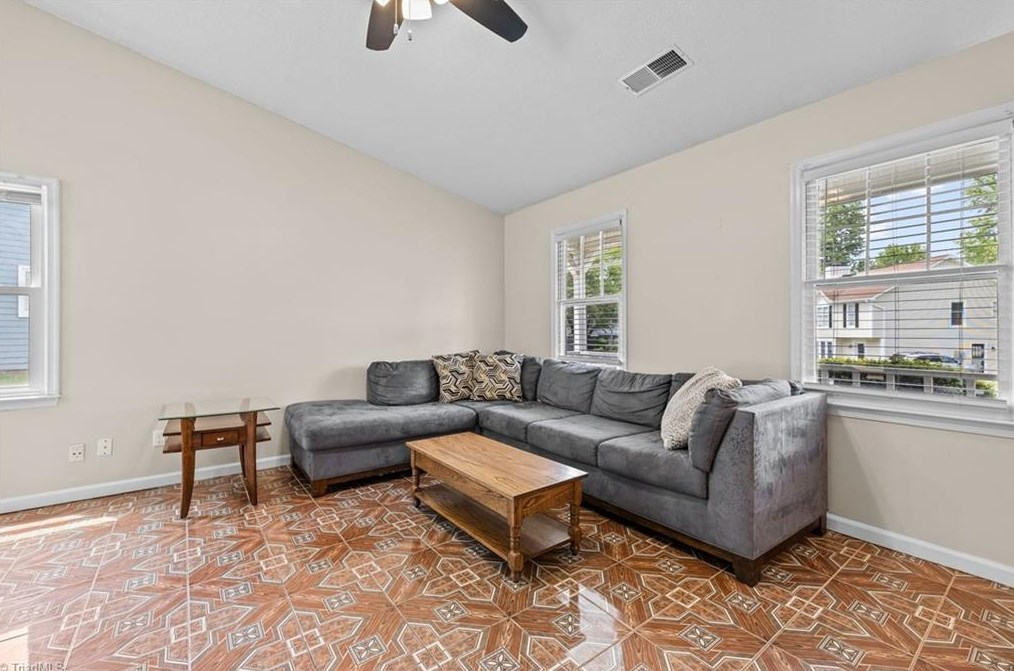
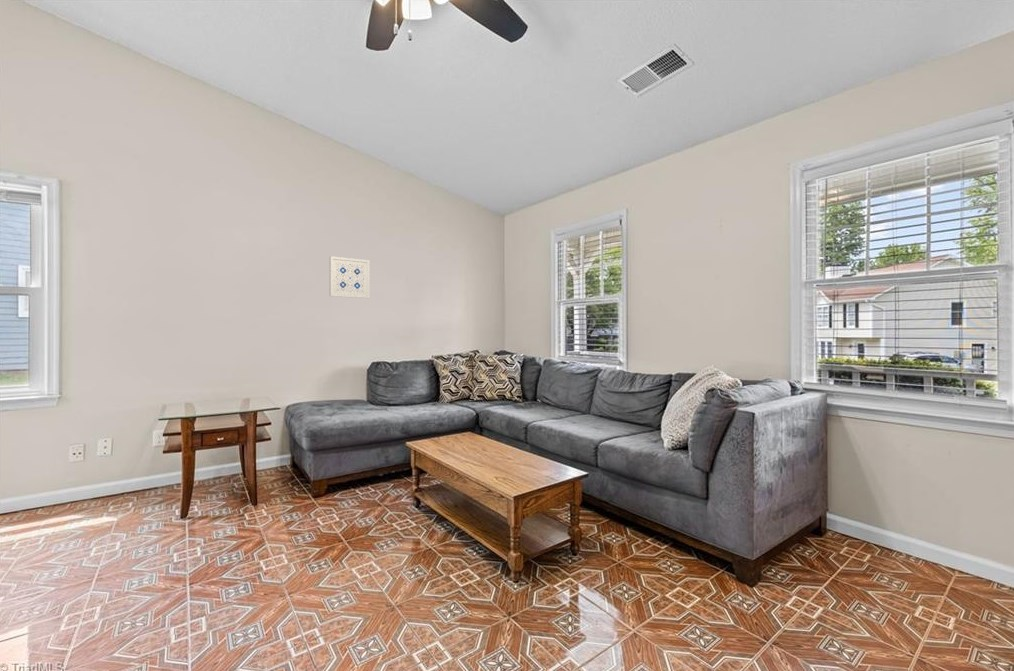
+ wall art (350, 277)
